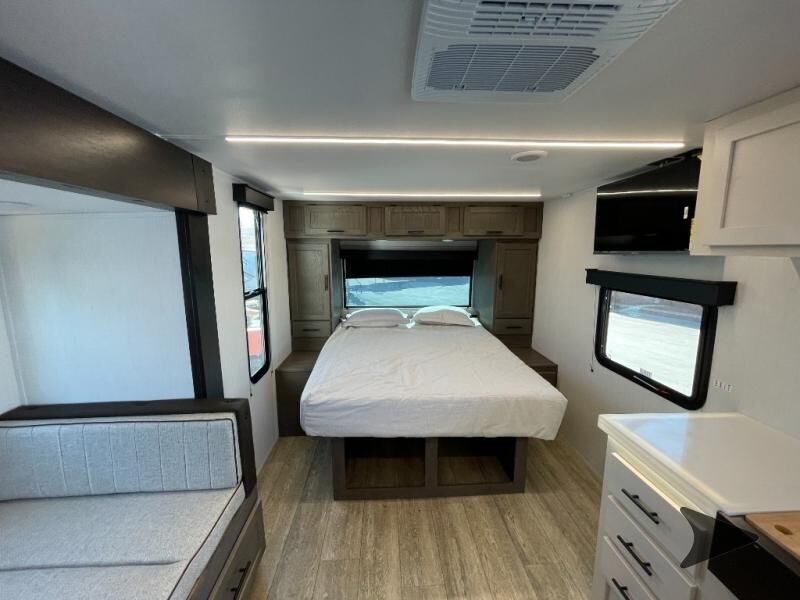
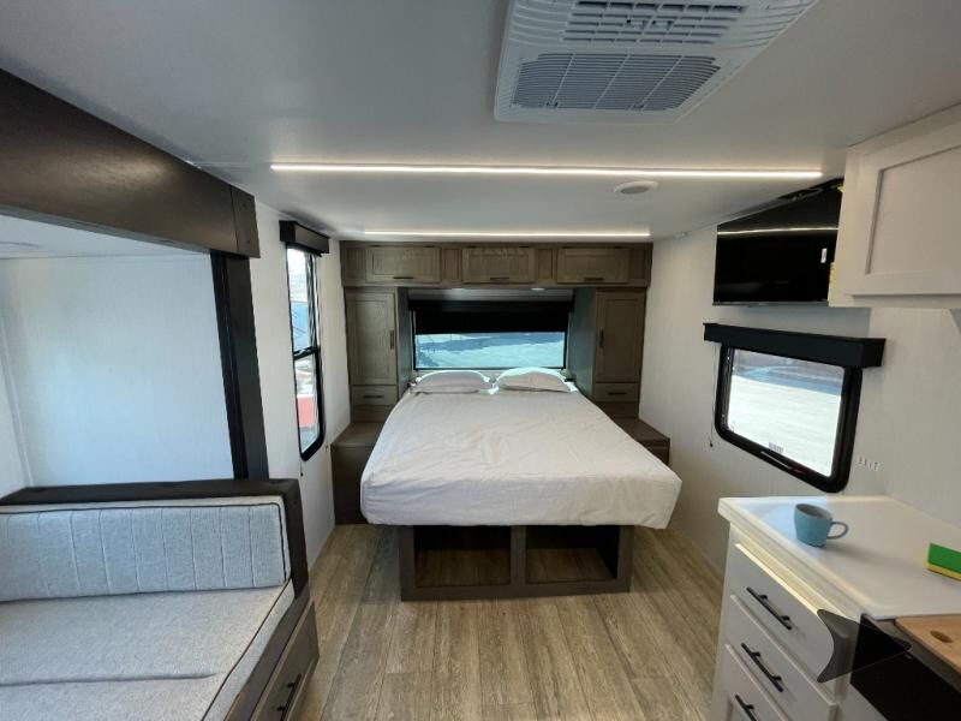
+ dish sponge (947, 560)
+ mug (819, 528)
